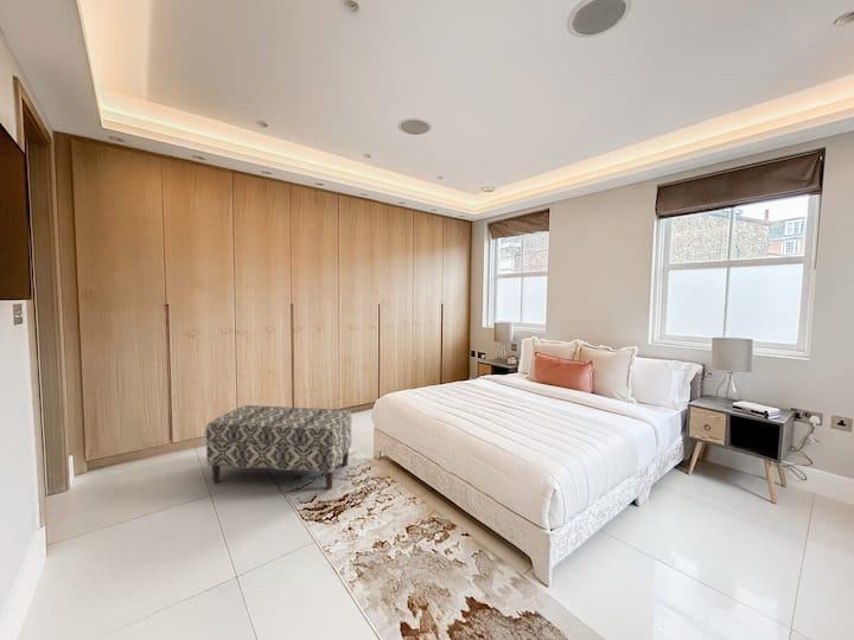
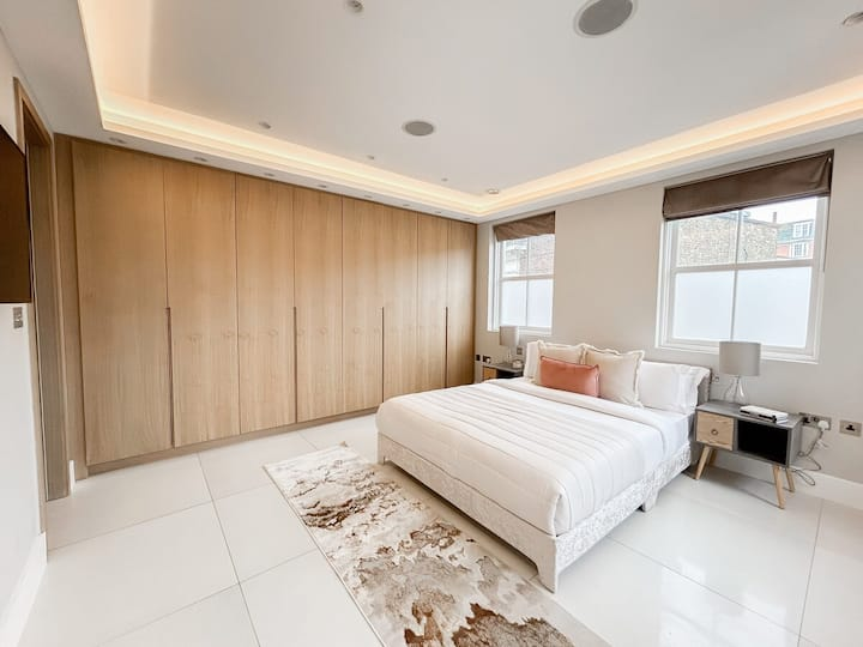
- bench (283, 444)
